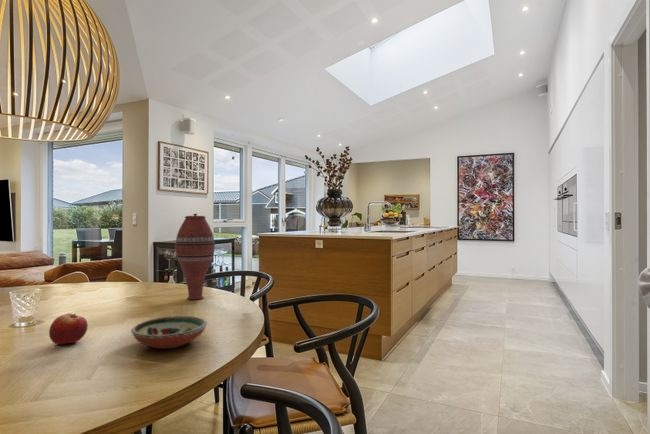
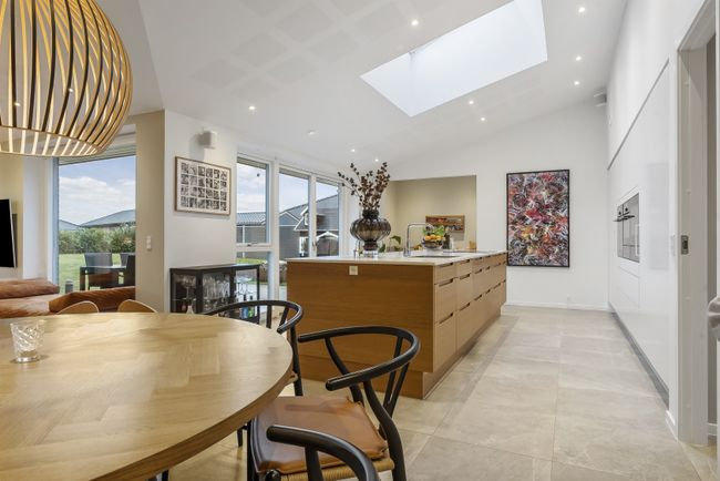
- vase (195, 255)
- decorative bowl (170, 333)
- fruit (68, 328)
